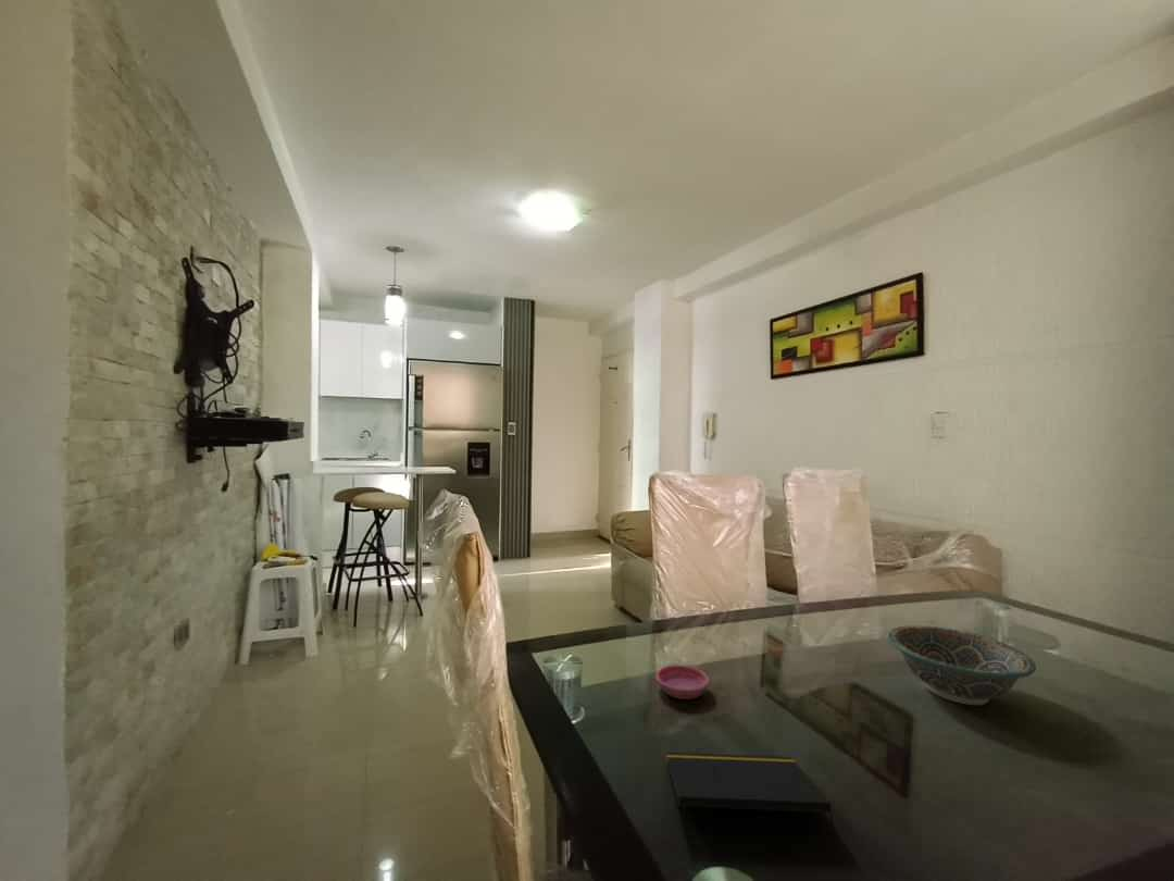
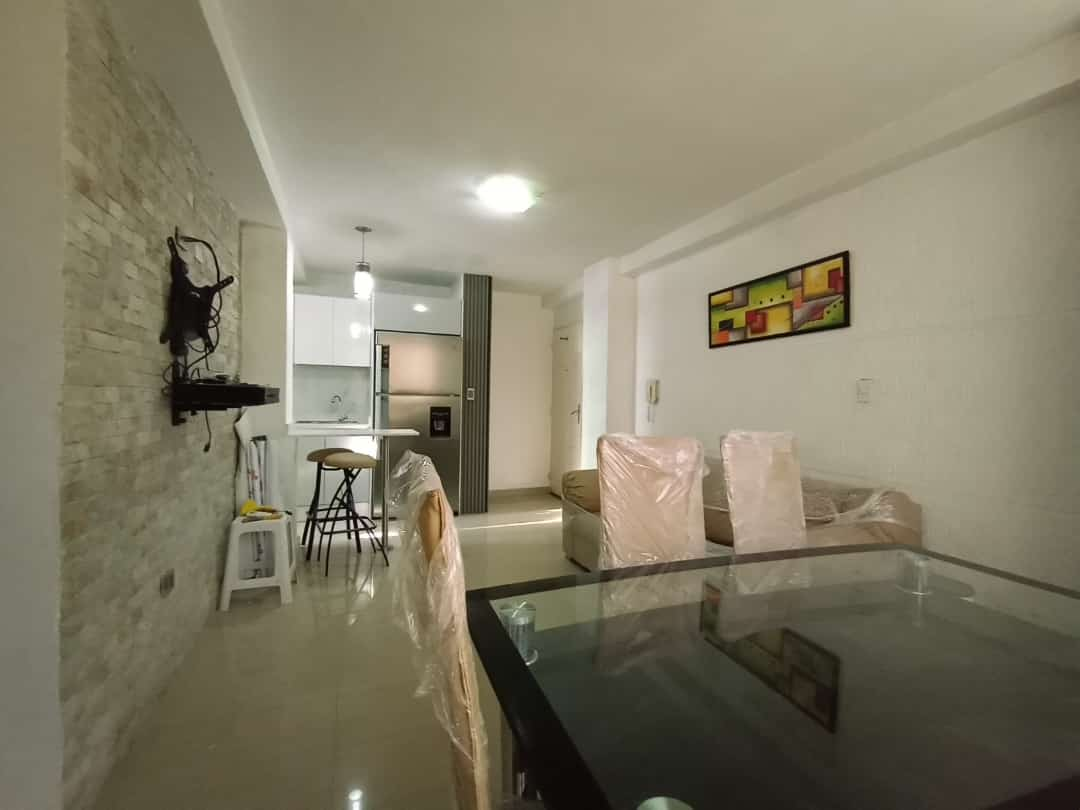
- notepad (739, 779)
- saucer (682, 682)
- bowl (956, 669)
